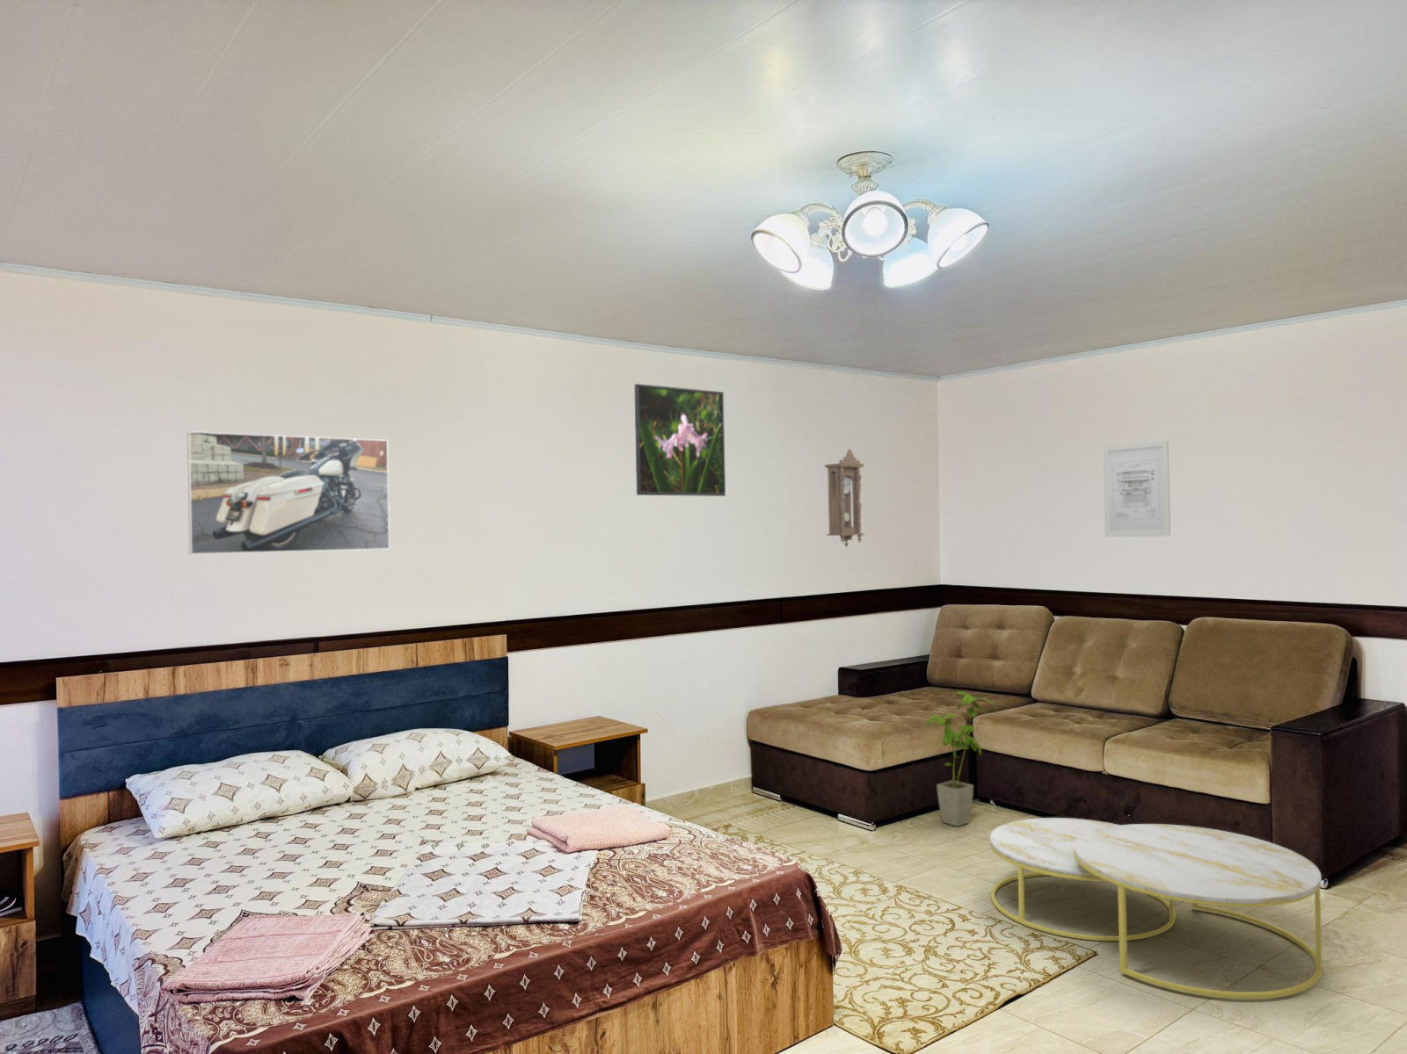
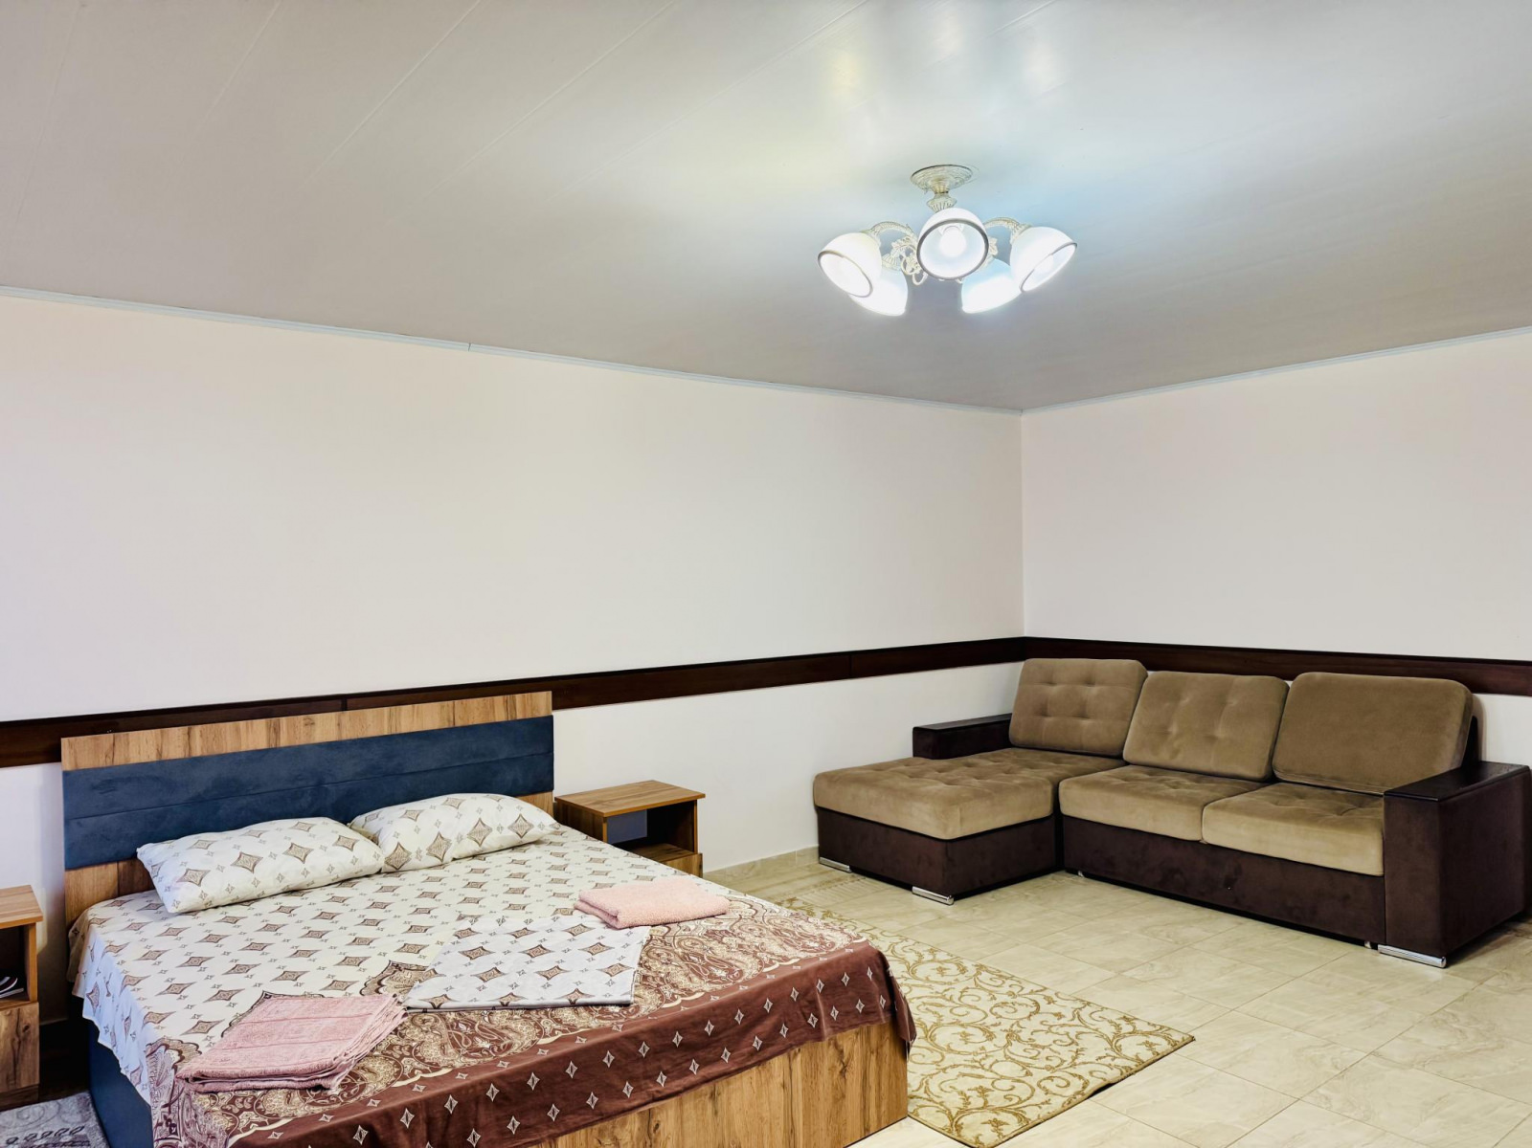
- coffee table (1139, 884)
- pendulum clock (844, 498)
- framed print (294, 494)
- wall art (1136, 489)
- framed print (680, 442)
- house plant (963, 756)
